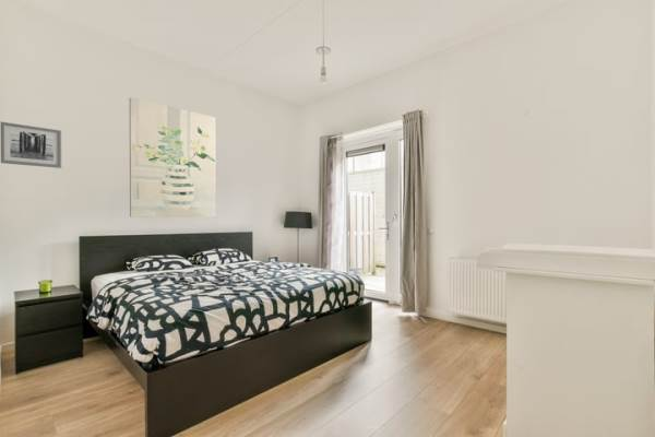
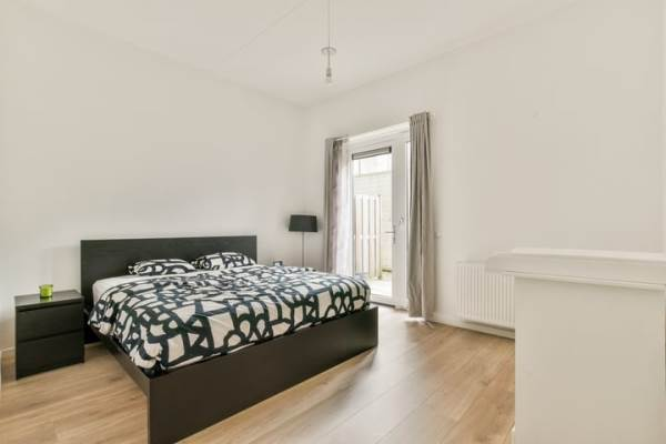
- wall art (176, 163)
- wall art (32, 145)
